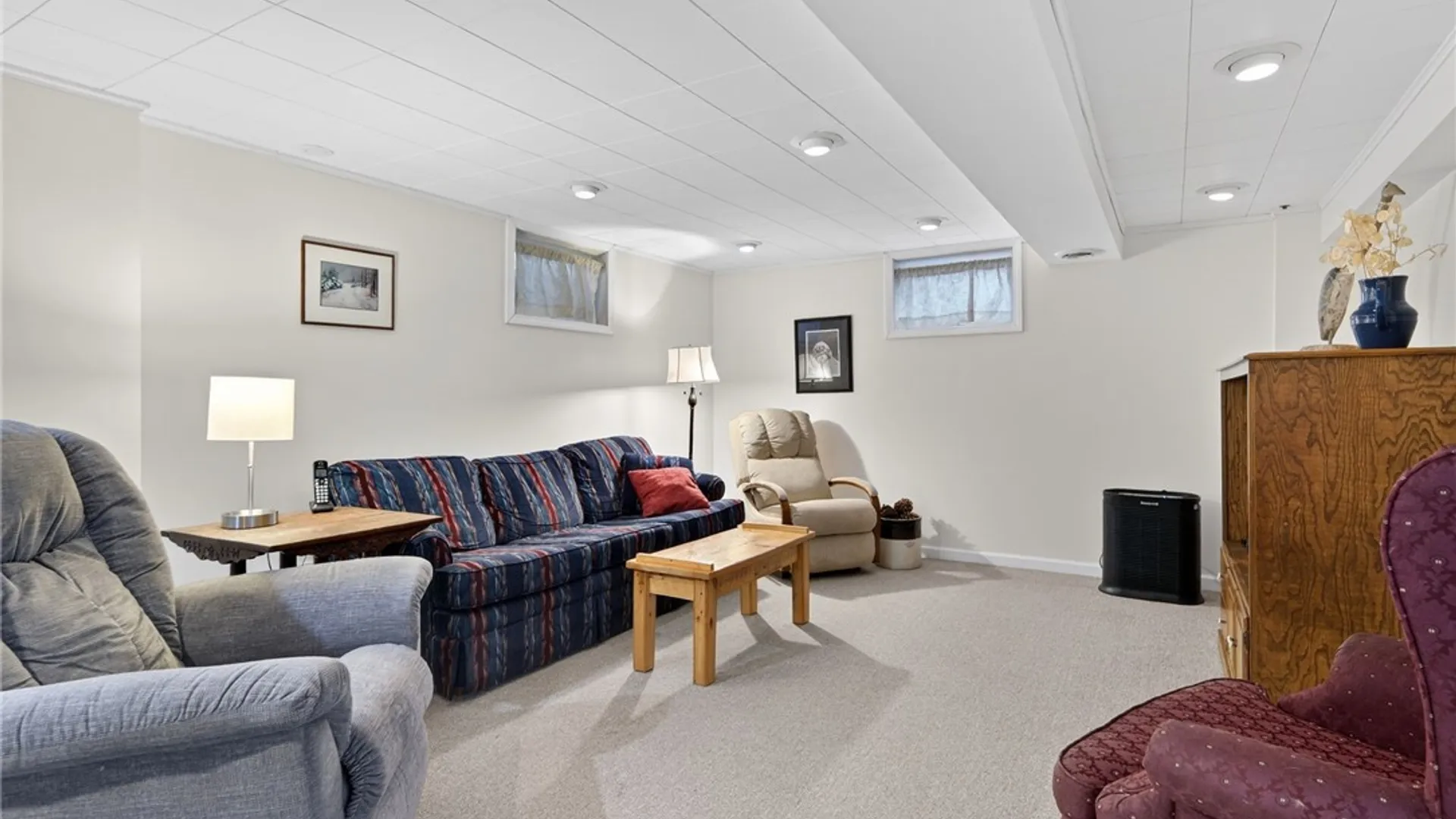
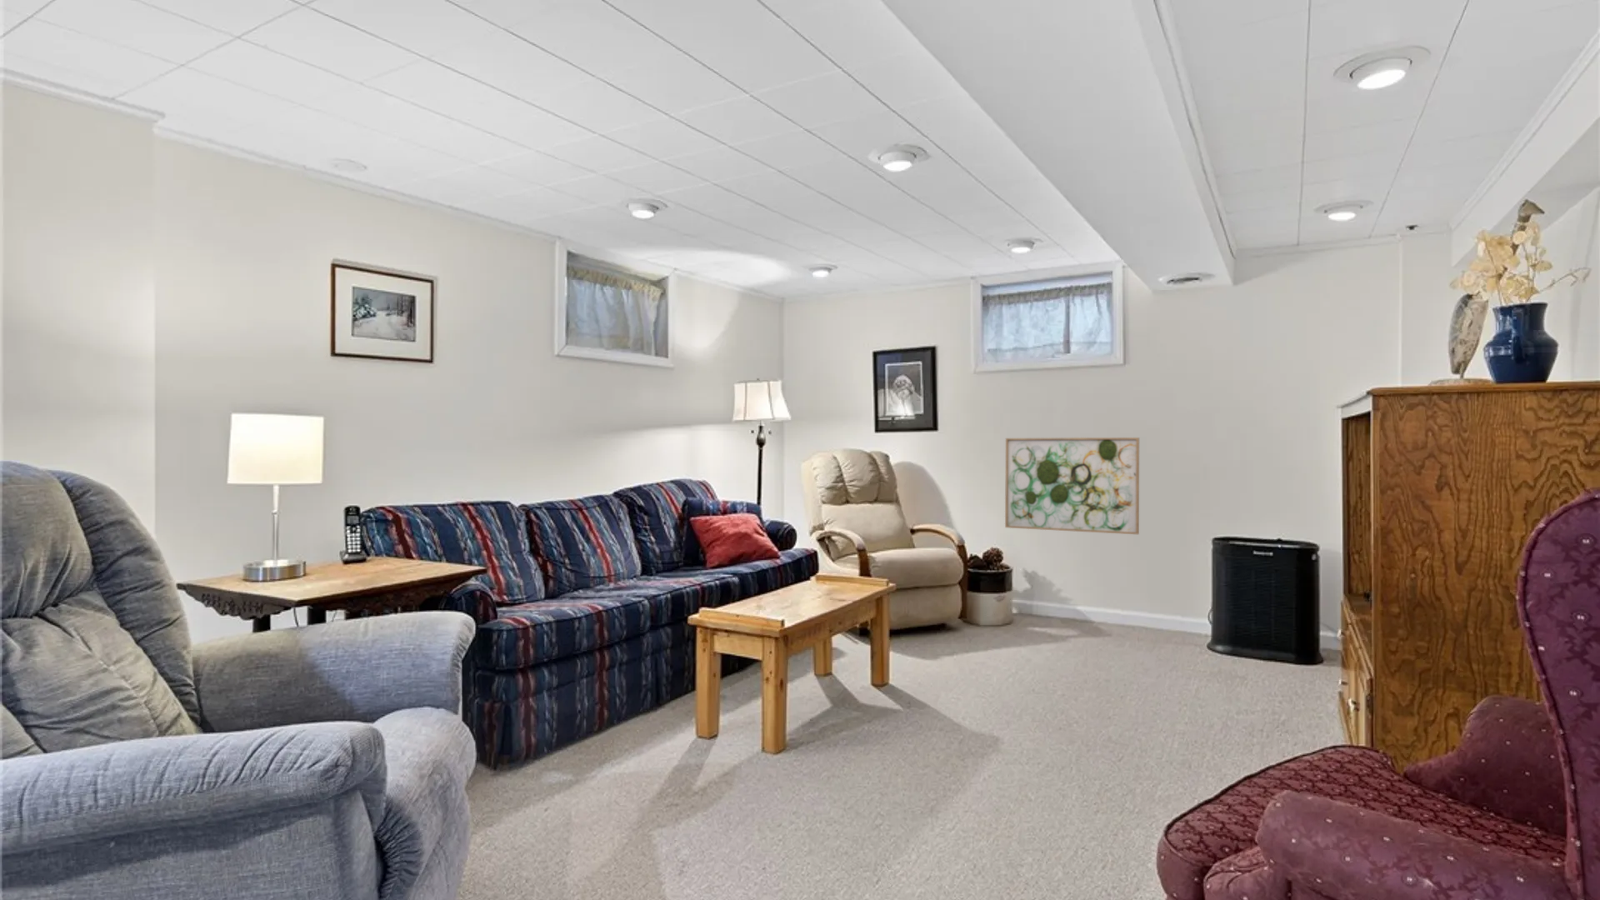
+ wall art (1069, 485)
